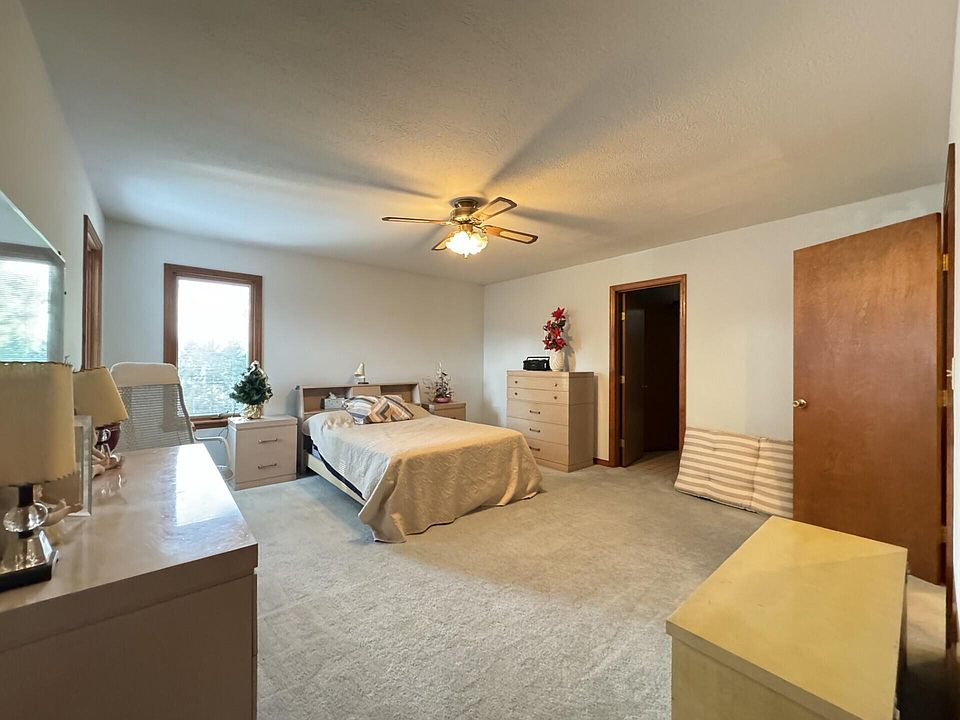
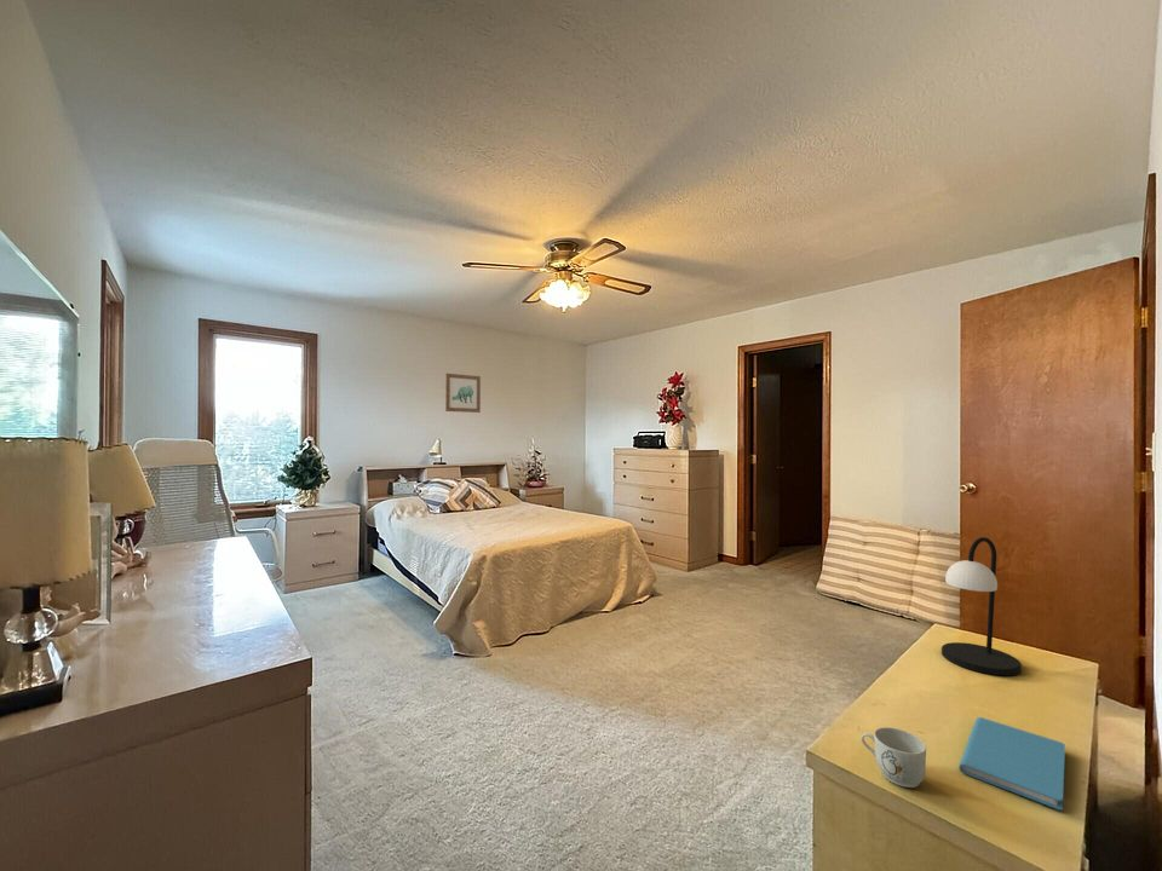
+ mug (892, 755)
+ book (1013, 756)
+ table lamp (979, 590)
+ wall art (462, 393)
